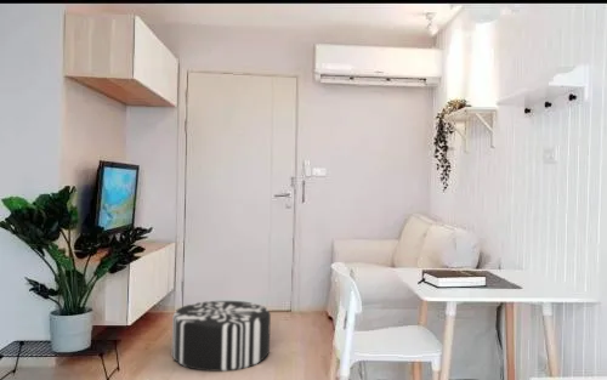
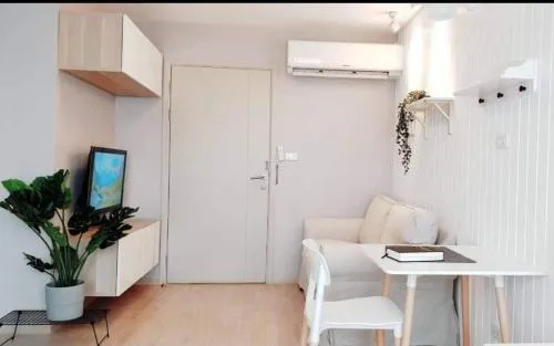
- pouf (221, 333)
